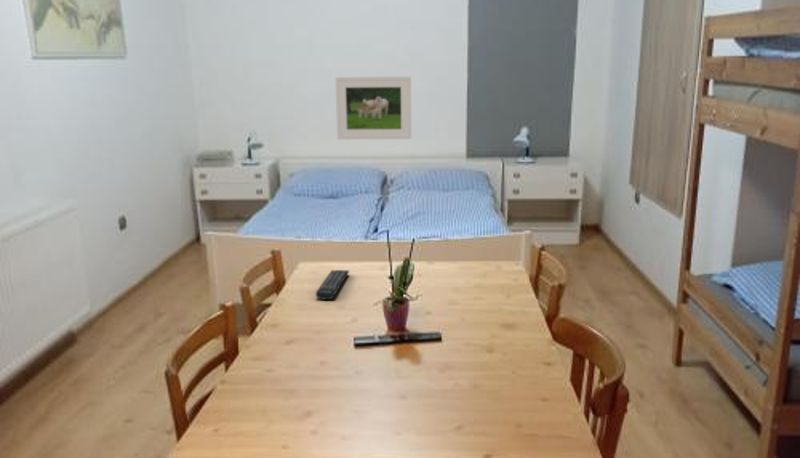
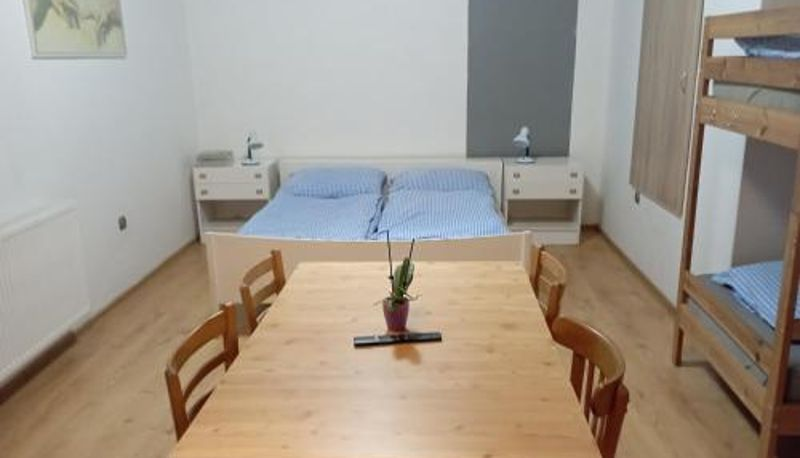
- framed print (373, 108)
- remote control (333, 283)
